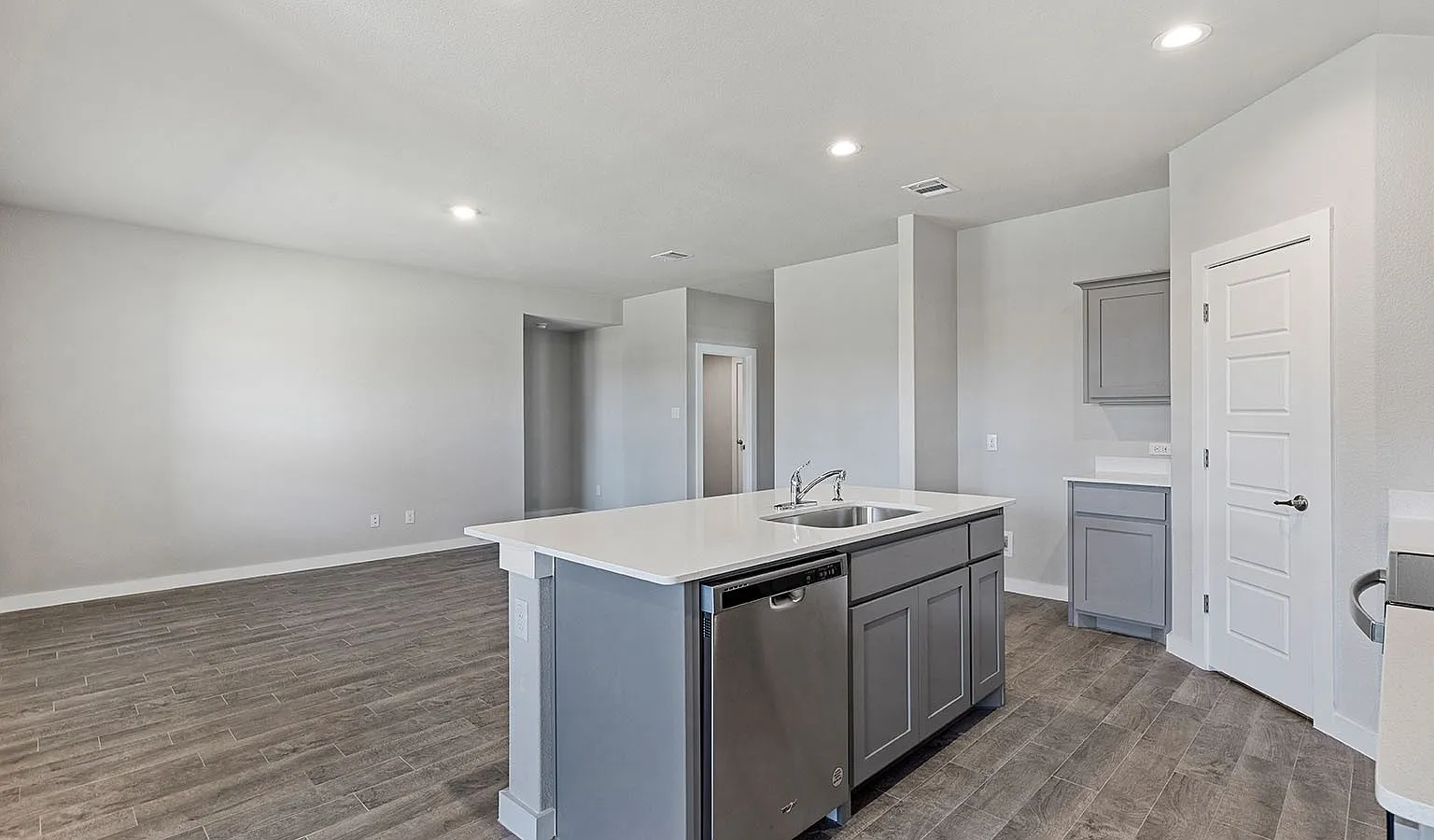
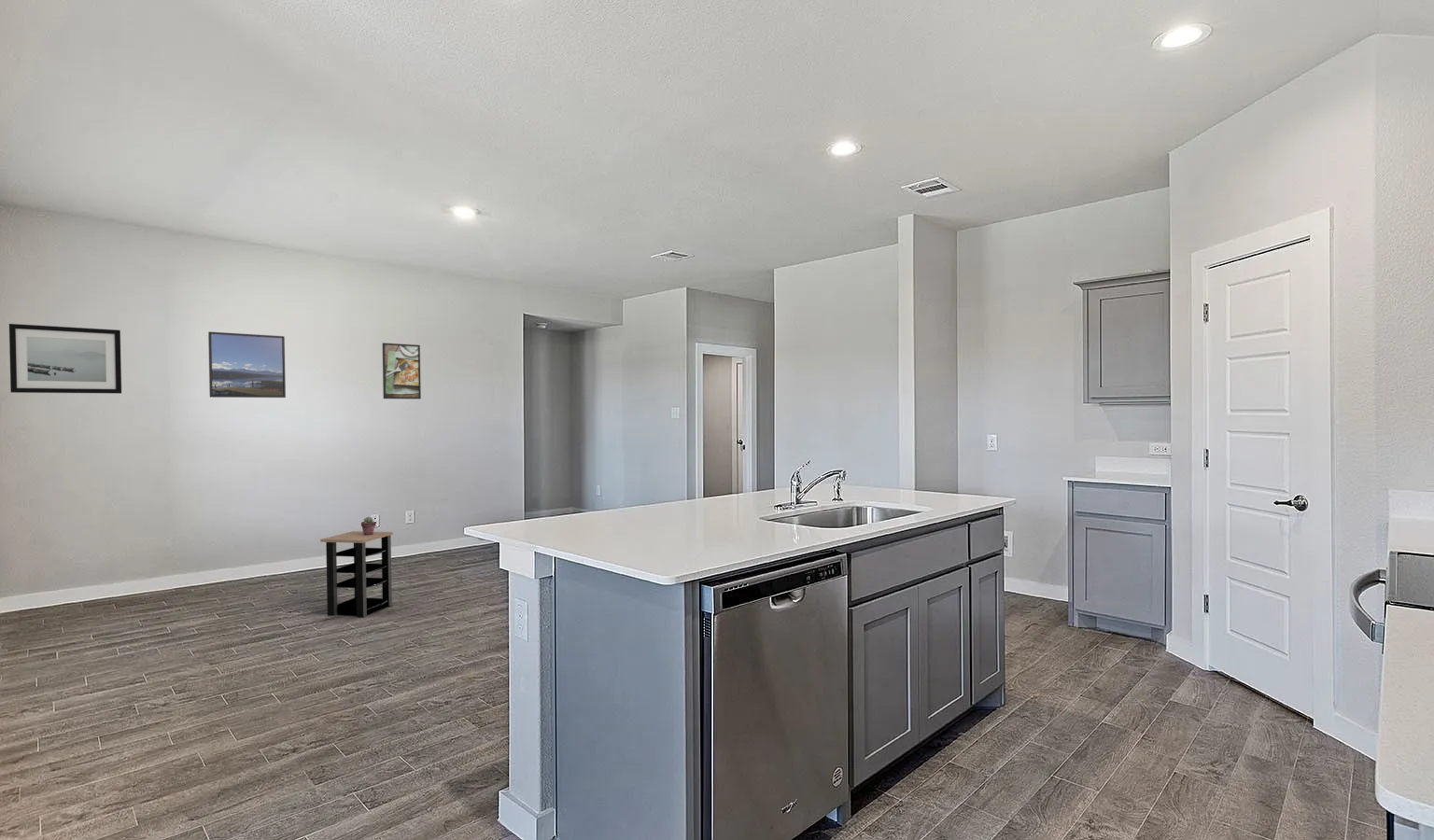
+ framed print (401, 371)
+ side table (358, 572)
+ wall art (67, 359)
+ potted succulent (368, 525)
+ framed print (247, 365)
